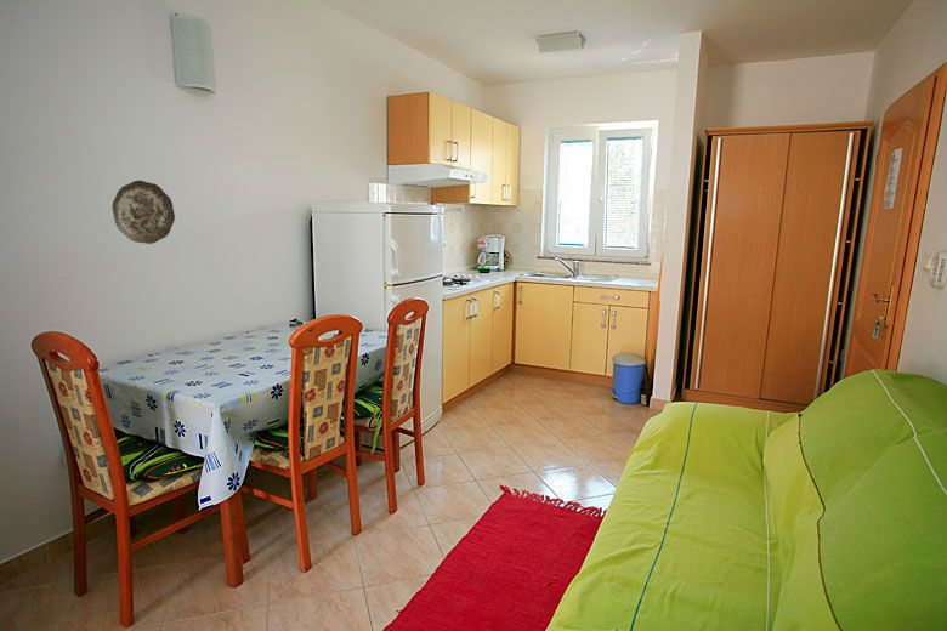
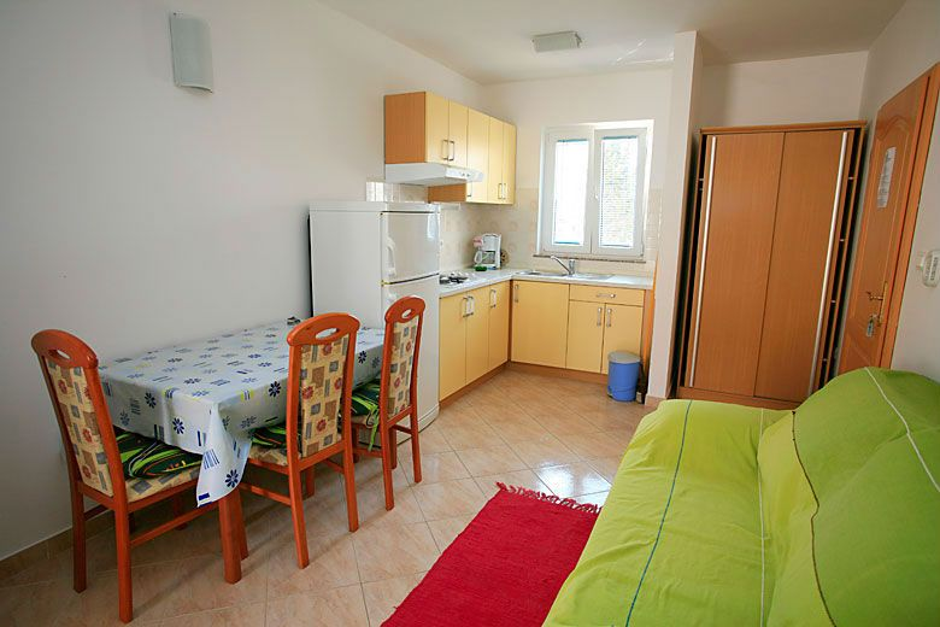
- decorative plate (143, 212)
